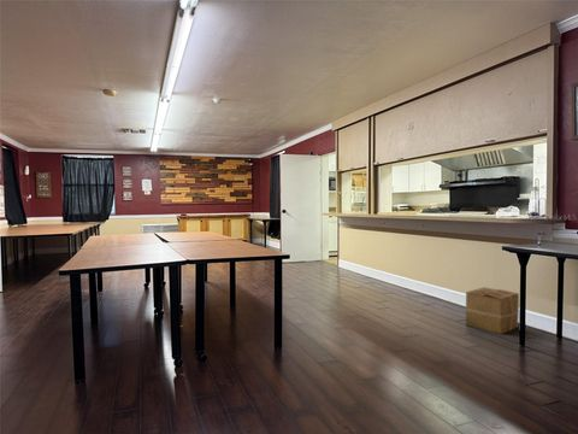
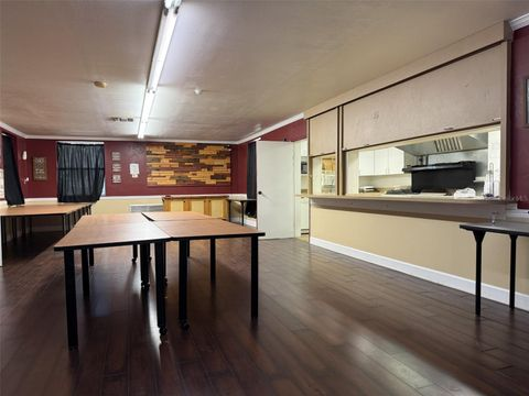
- cardboard box (491, 307)
